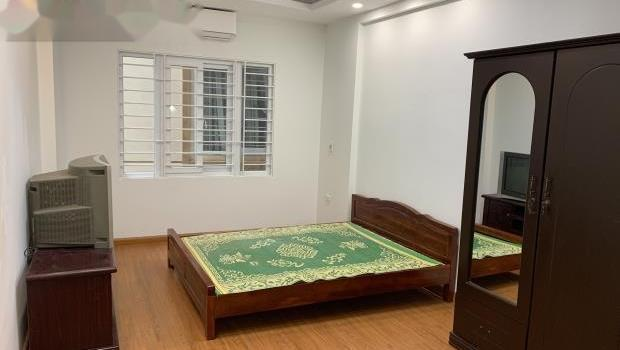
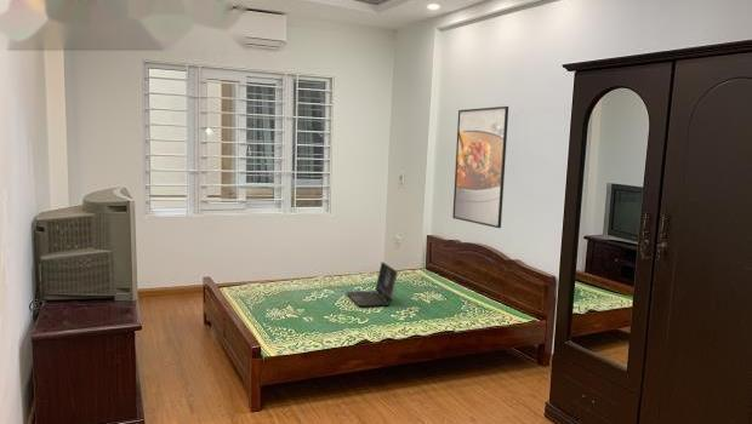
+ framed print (478, 166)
+ laptop computer (376, 283)
